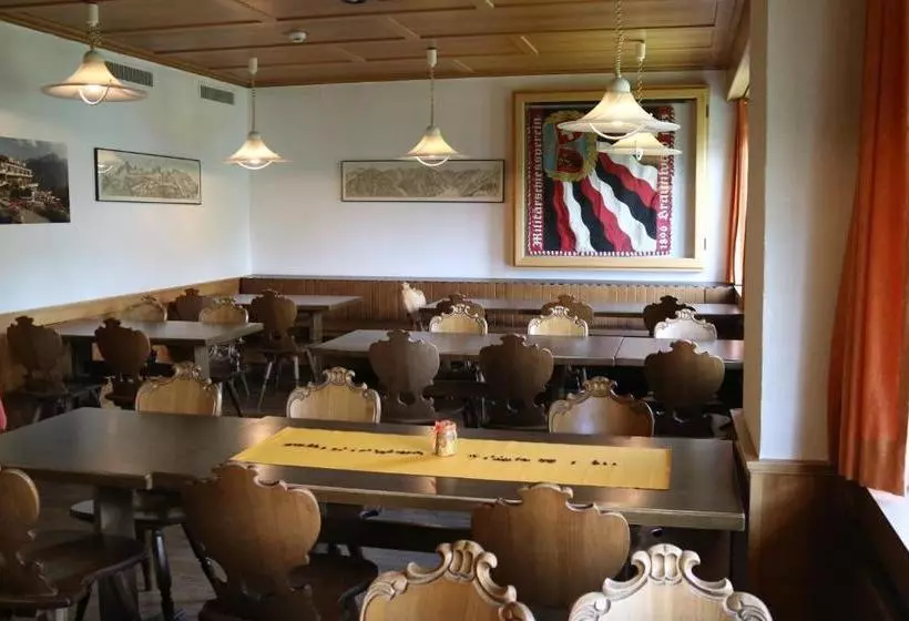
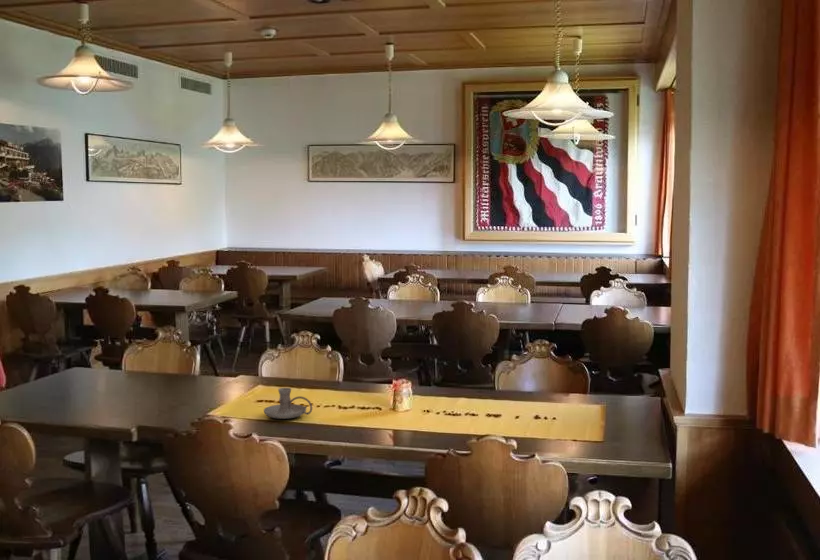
+ candle holder (289, 403)
